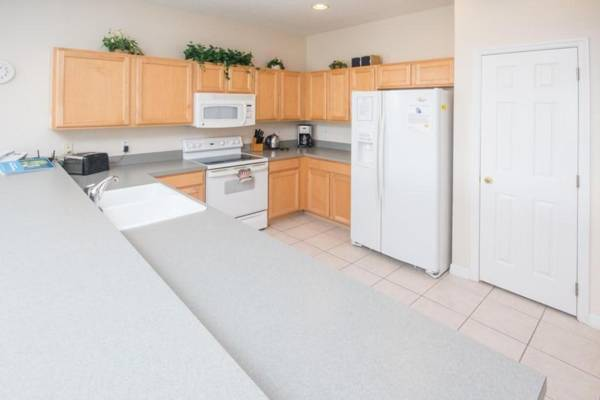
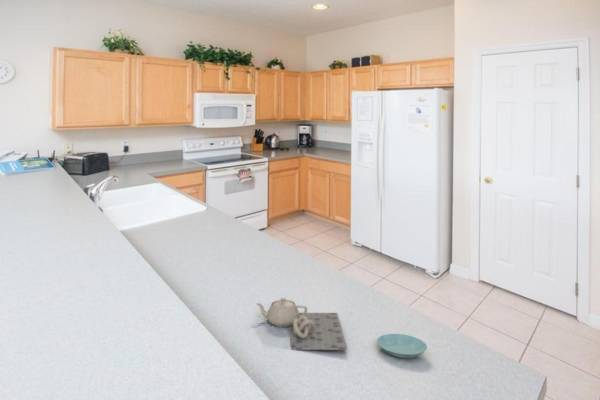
+ saucer (401, 347)
+ teapot (296, 315)
